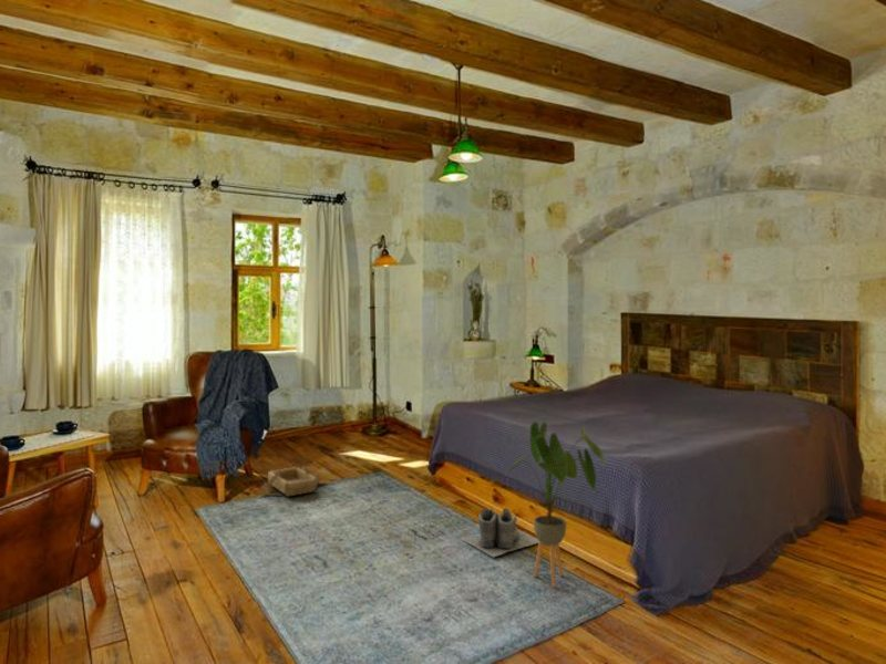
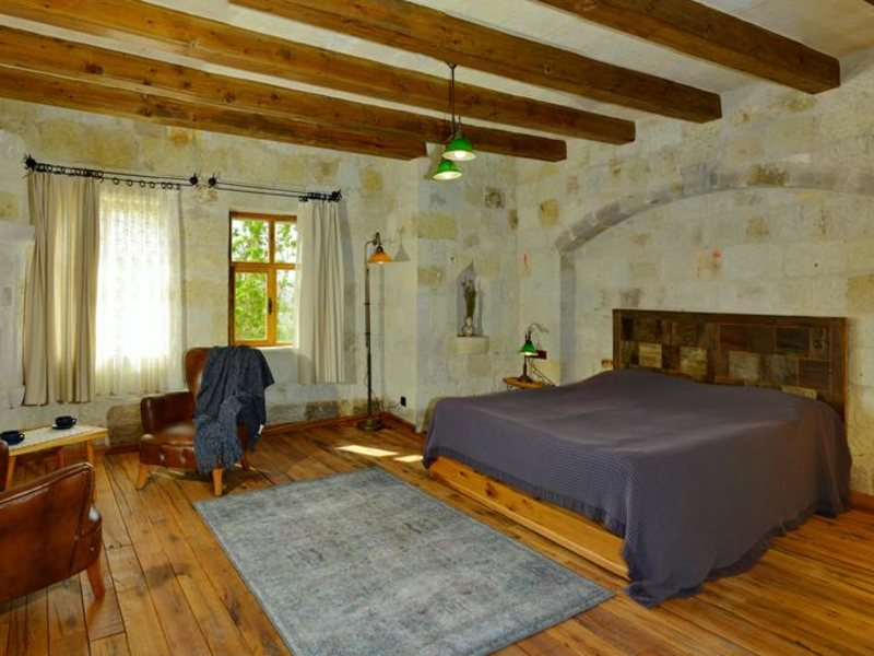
- house plant (554, 501)
- wooden boat (292, 477)
- boots (501, 523)
